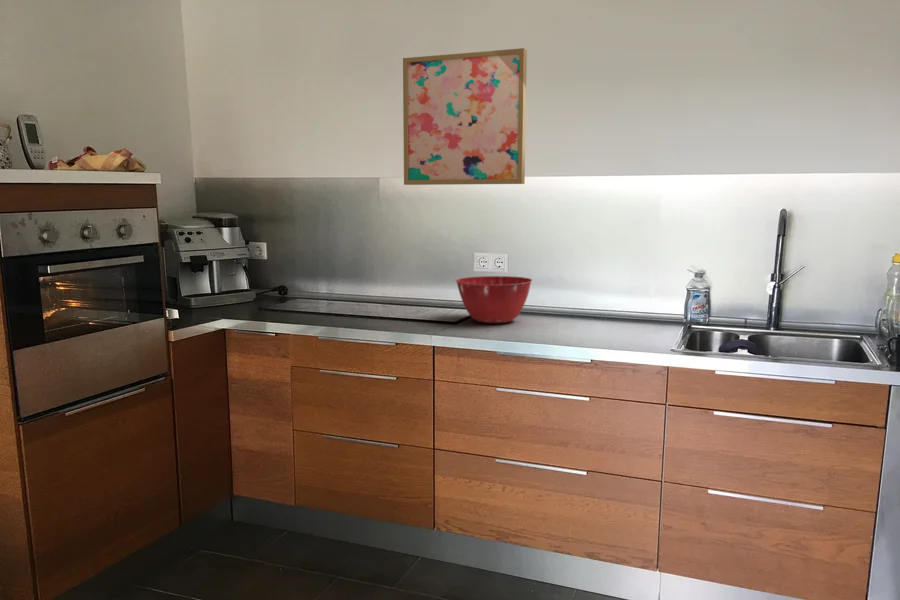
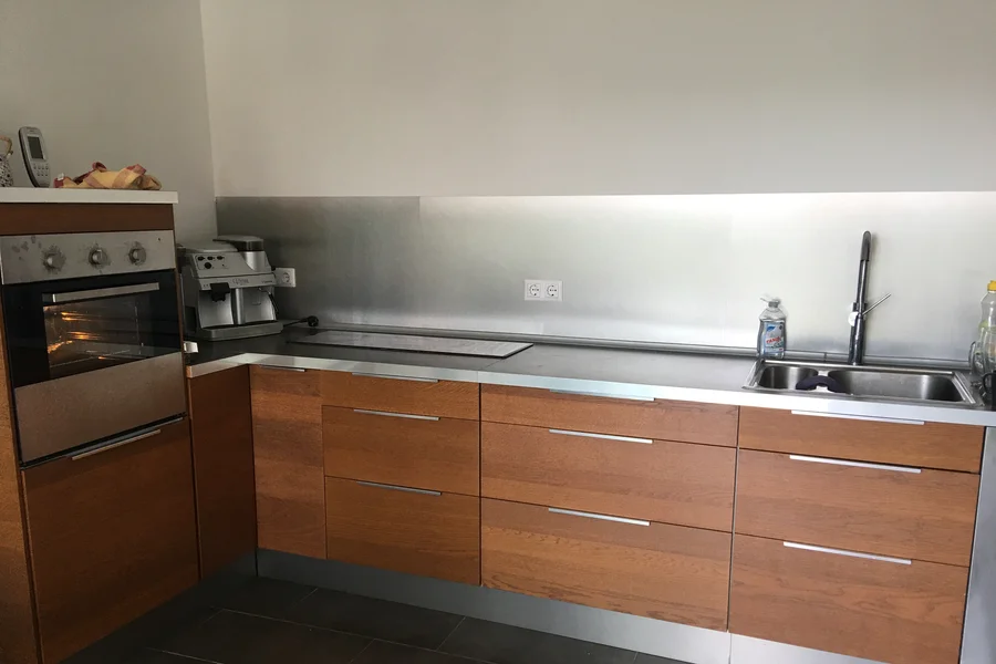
- mixing bowl (493, 300)
- wall art (462, 120)
